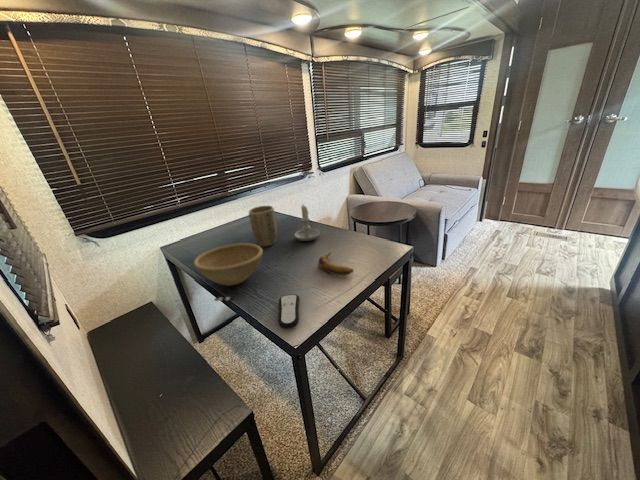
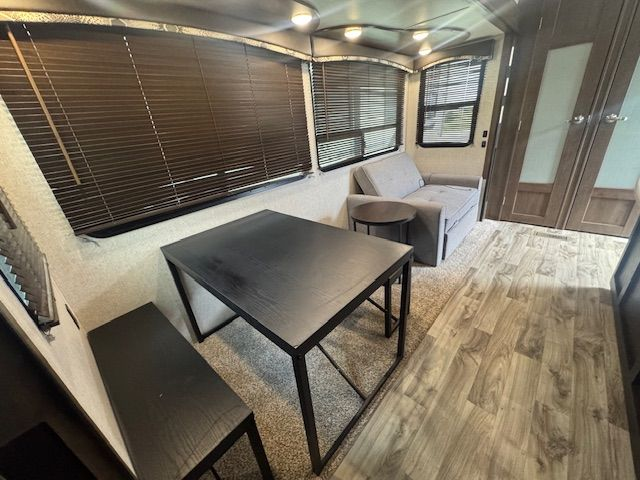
- plant pot (264, 226)
- remote control (288, 309)
- candle (305, 221)
- banana (334, 264)
- bowl (231, 266)
